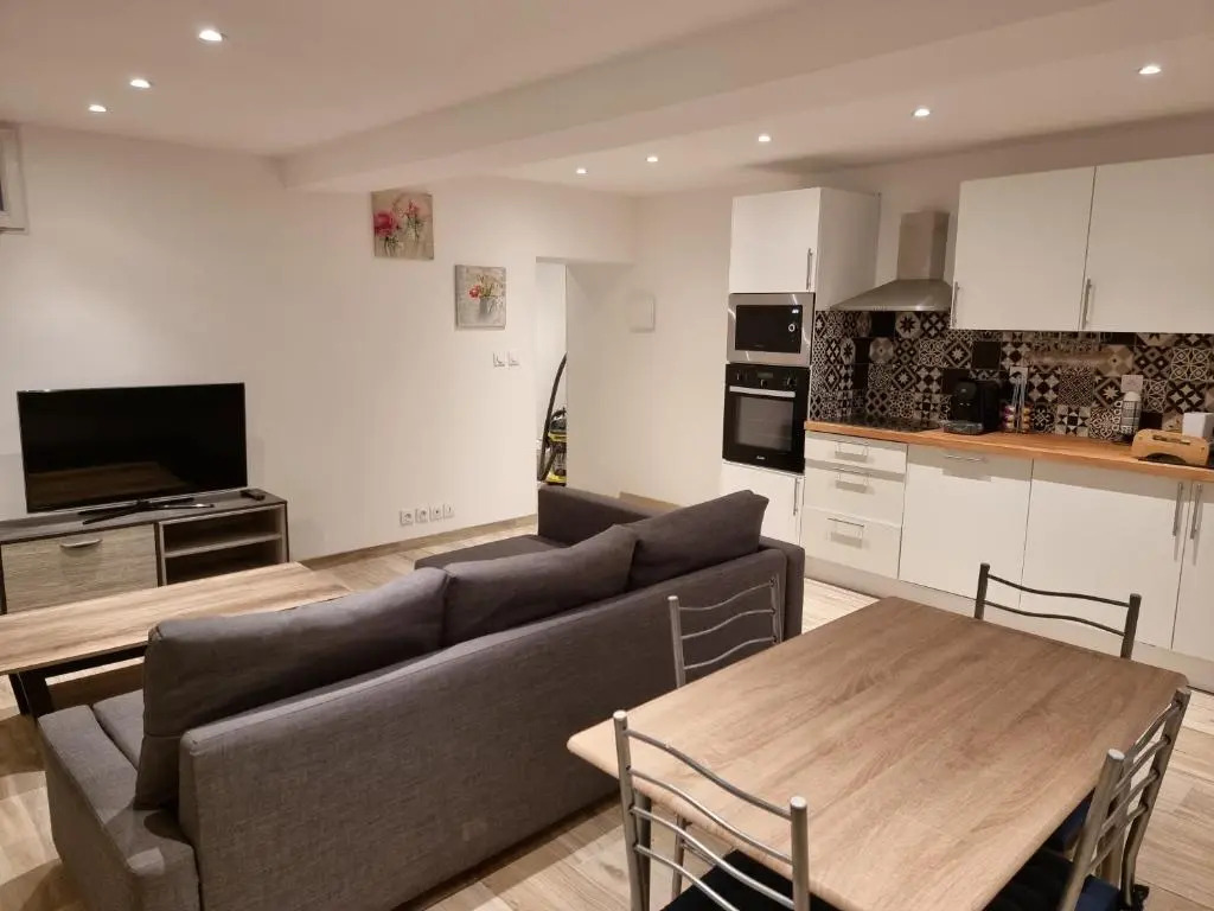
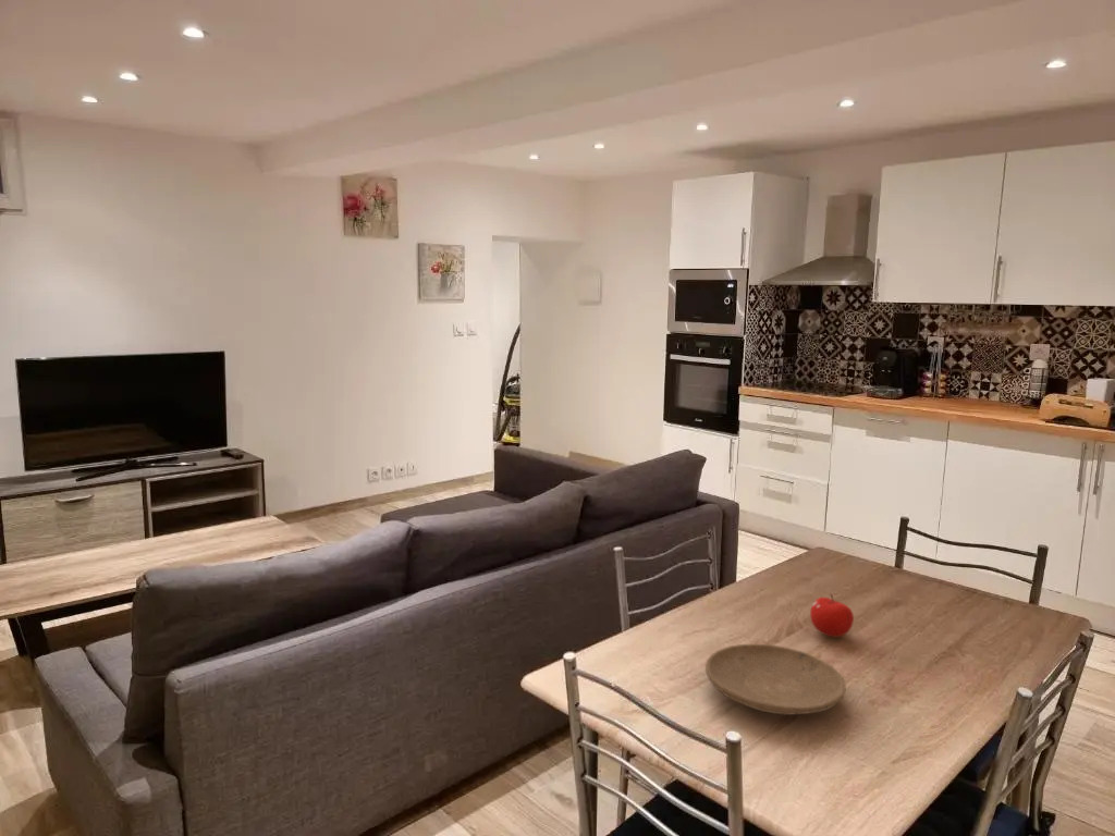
+ plate (773, 683)
+ fruit (831, 614)
